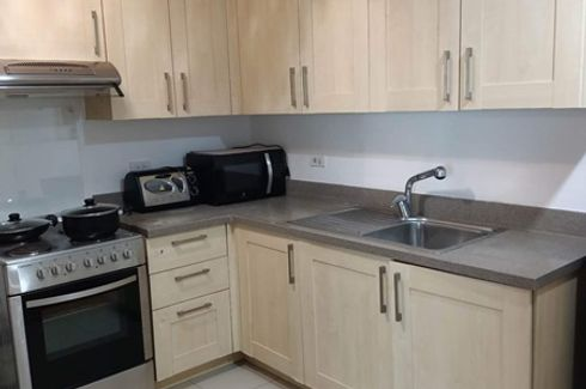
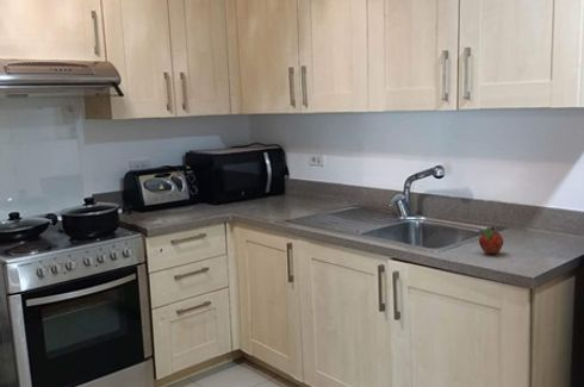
+ fruit (490, 239)
